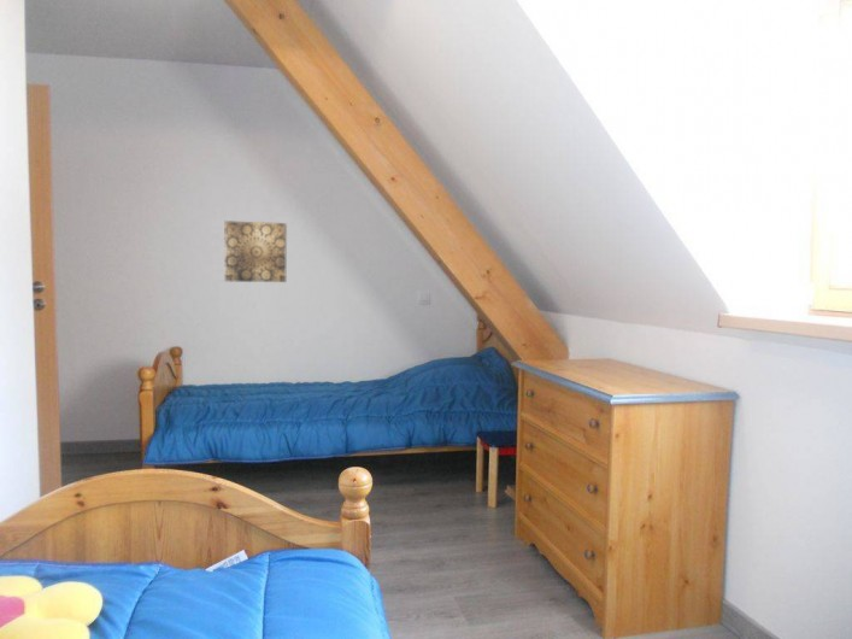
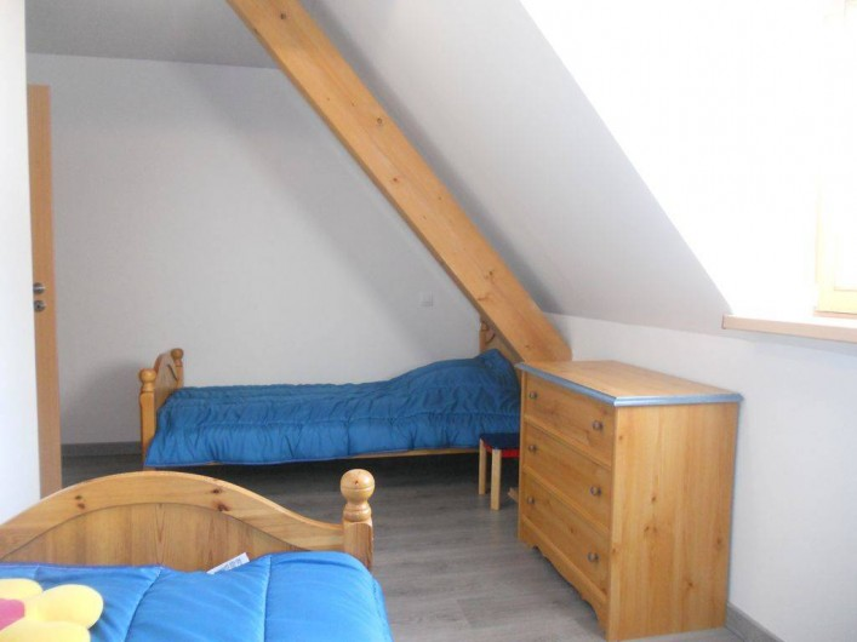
- wall art (255, 252)
